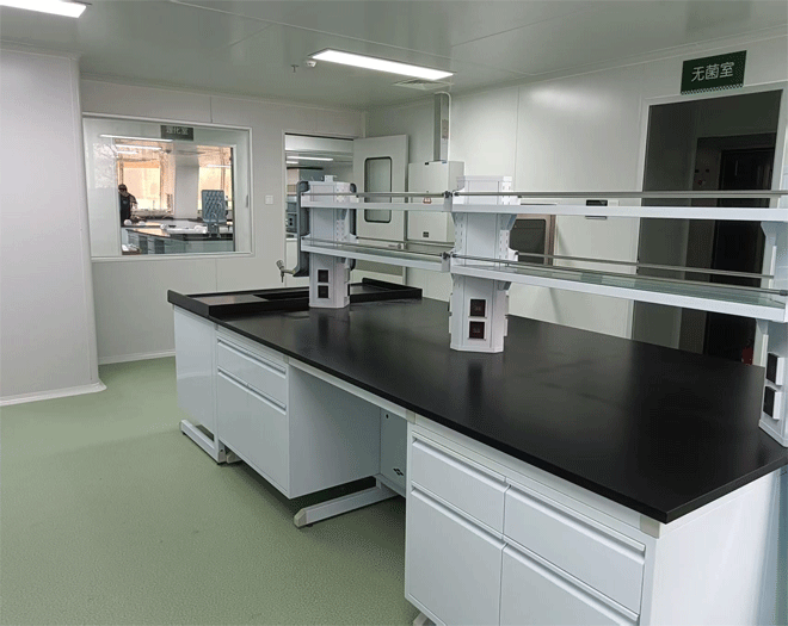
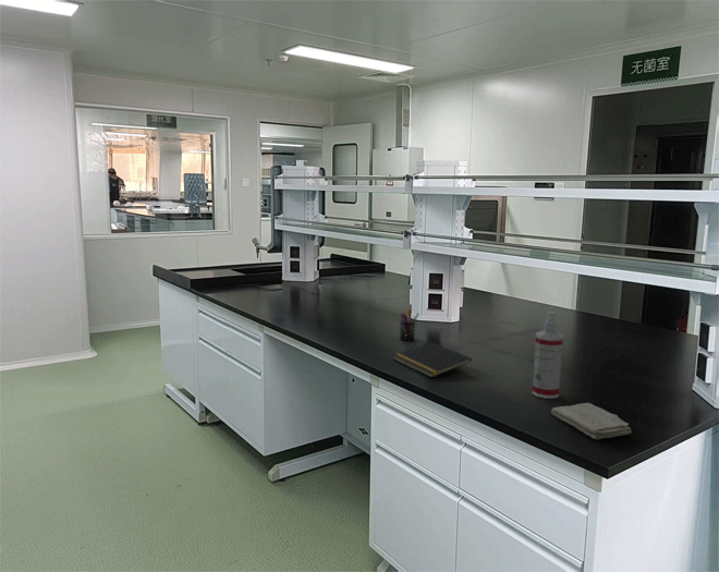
+ notepad (430, 358)
+ spray bottle (548, 353)
+ pen holder (409, 324)
+ washcloth (589, 418)
